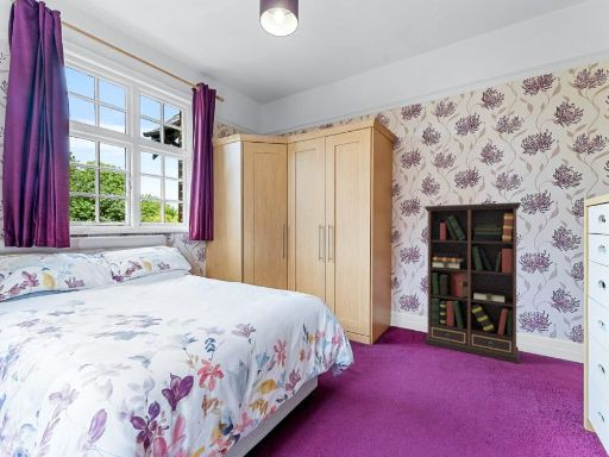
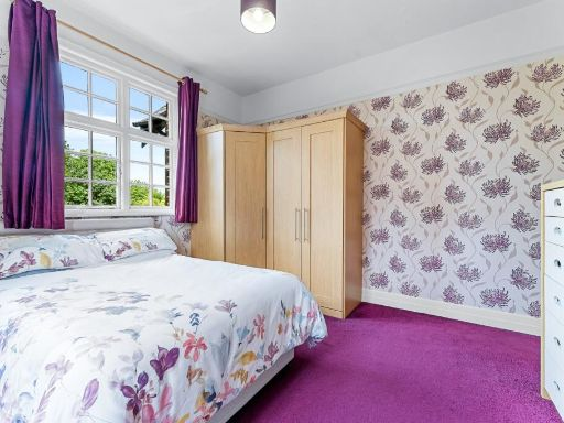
- bookcase (470, 276)
